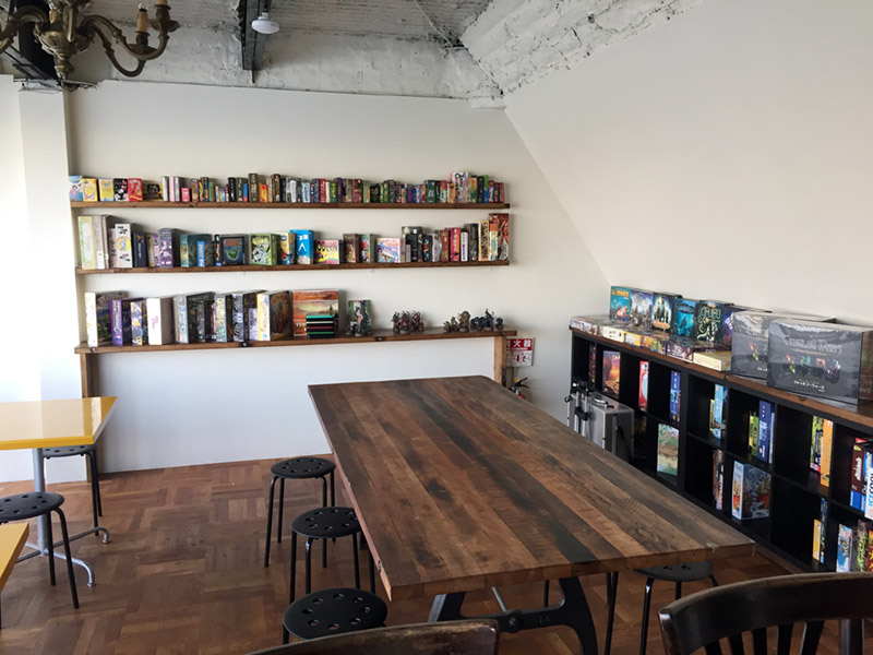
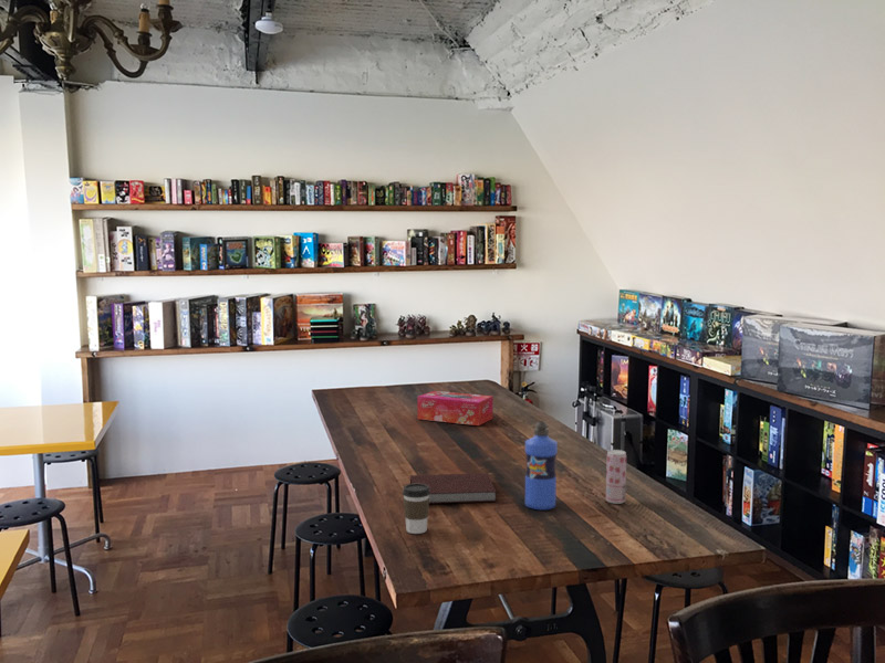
+ coffee cup (416, 508)
+ tissue box (455, 407)
+ beverage can (616, 476)
+ notebook (451, 487)
+ water bottle (541, 463)
